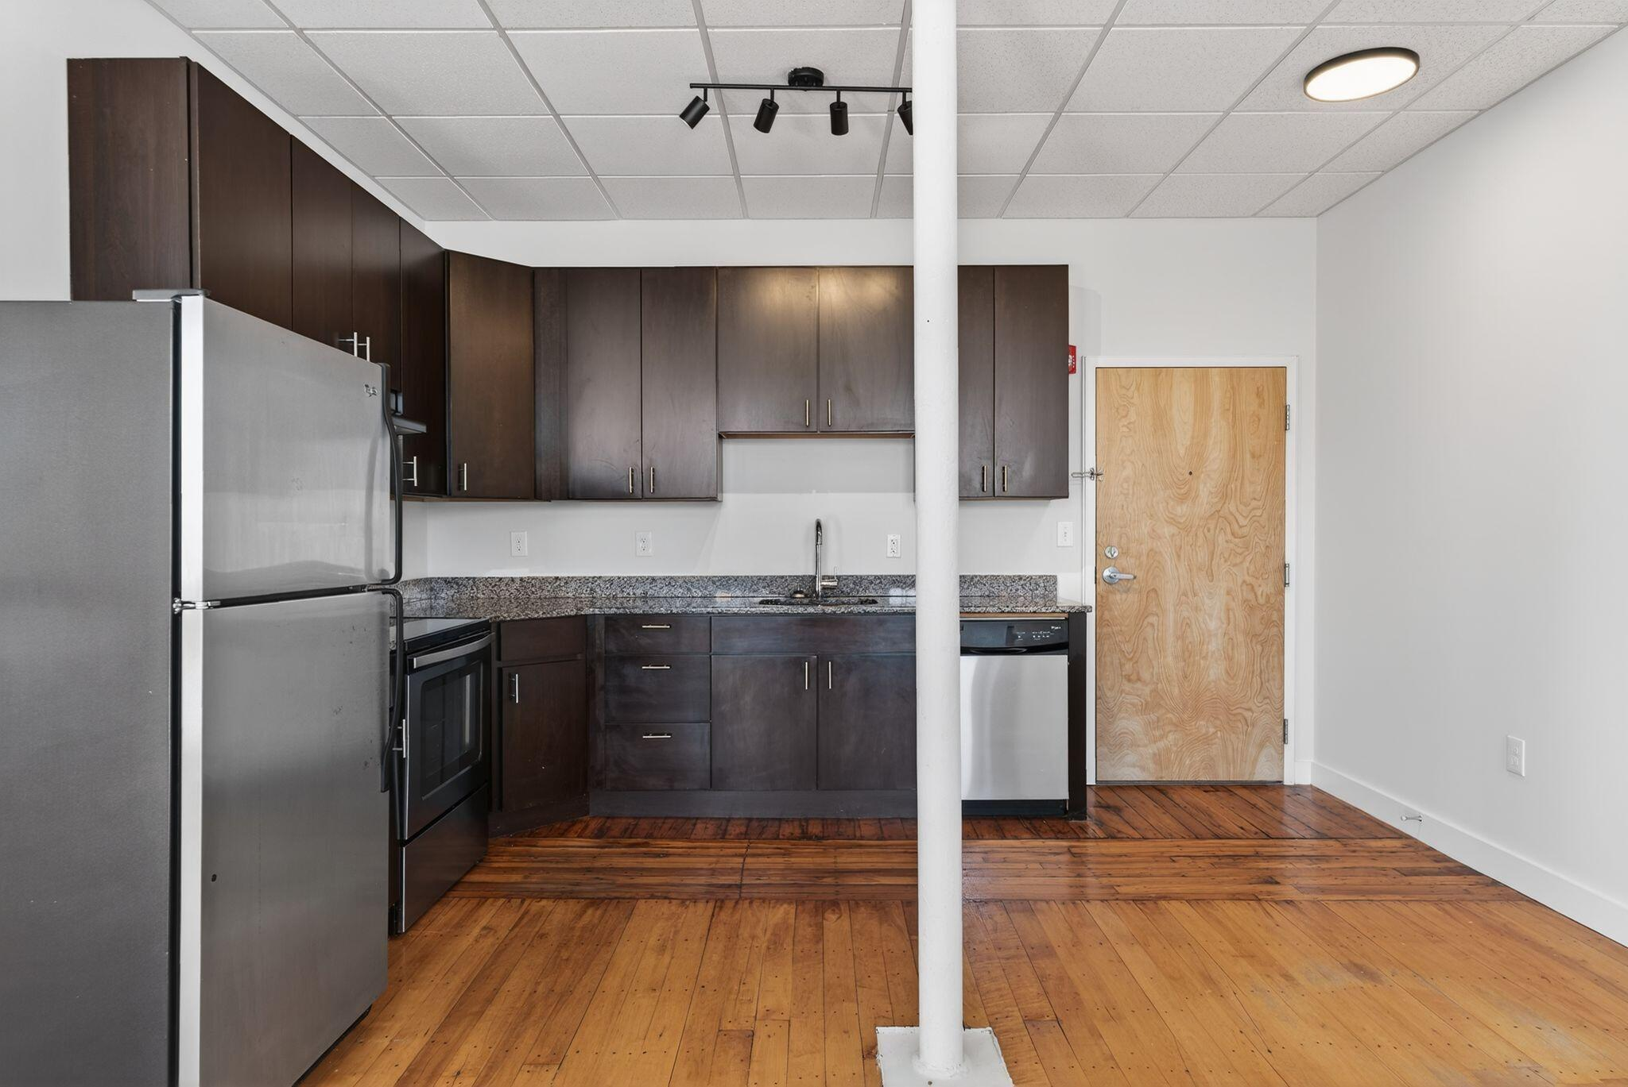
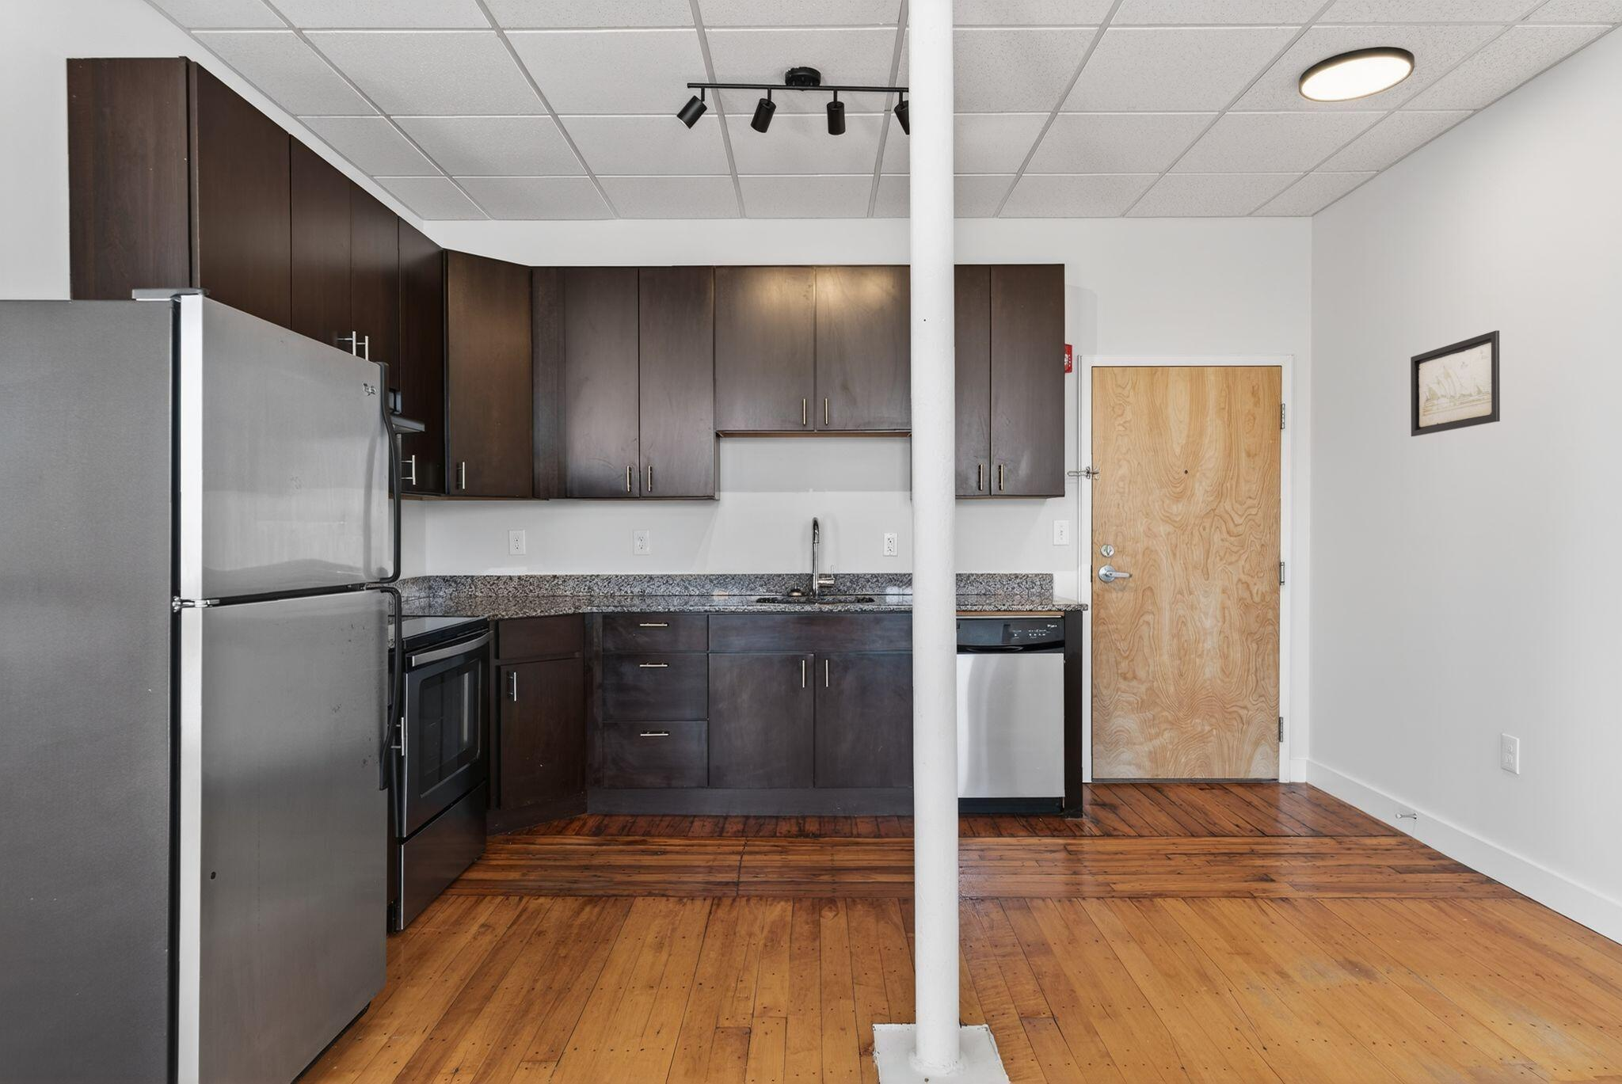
+ wall art (1451, 386)
